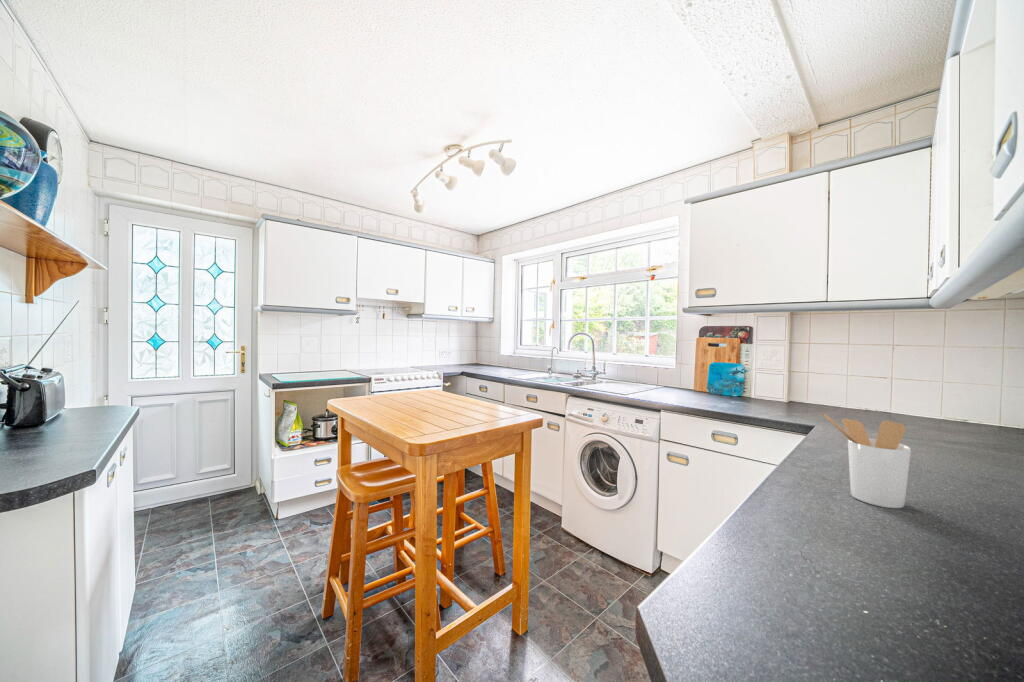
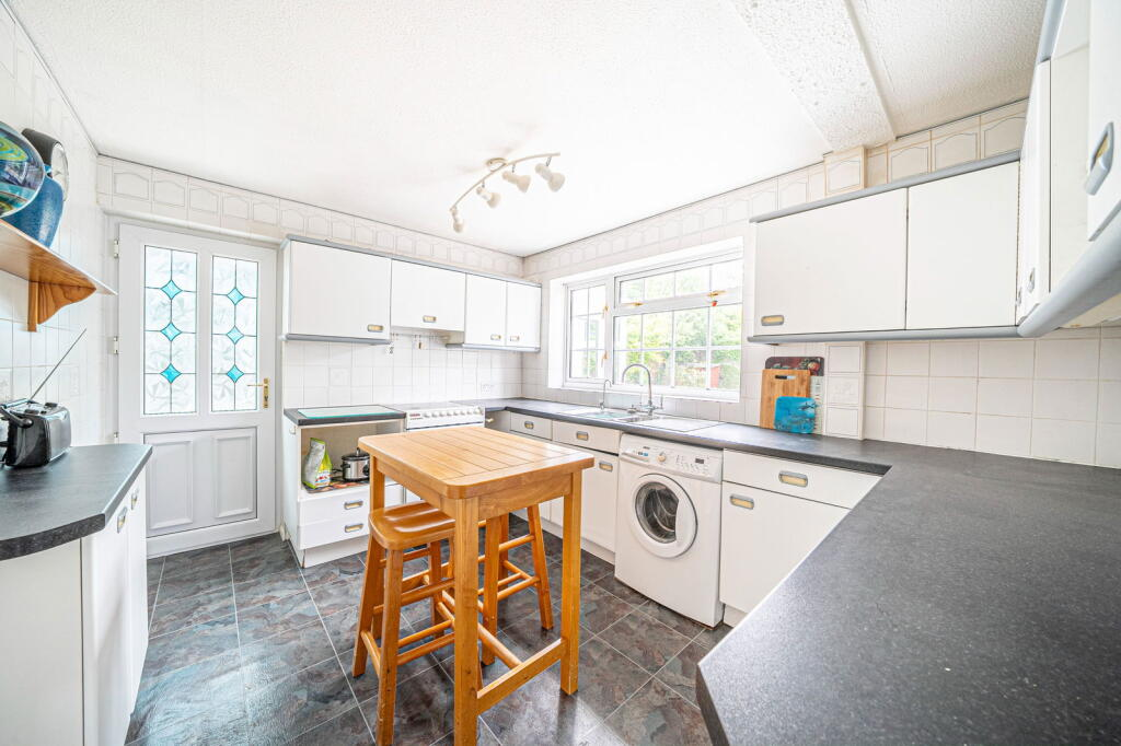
- utensil holder (862, 456)
